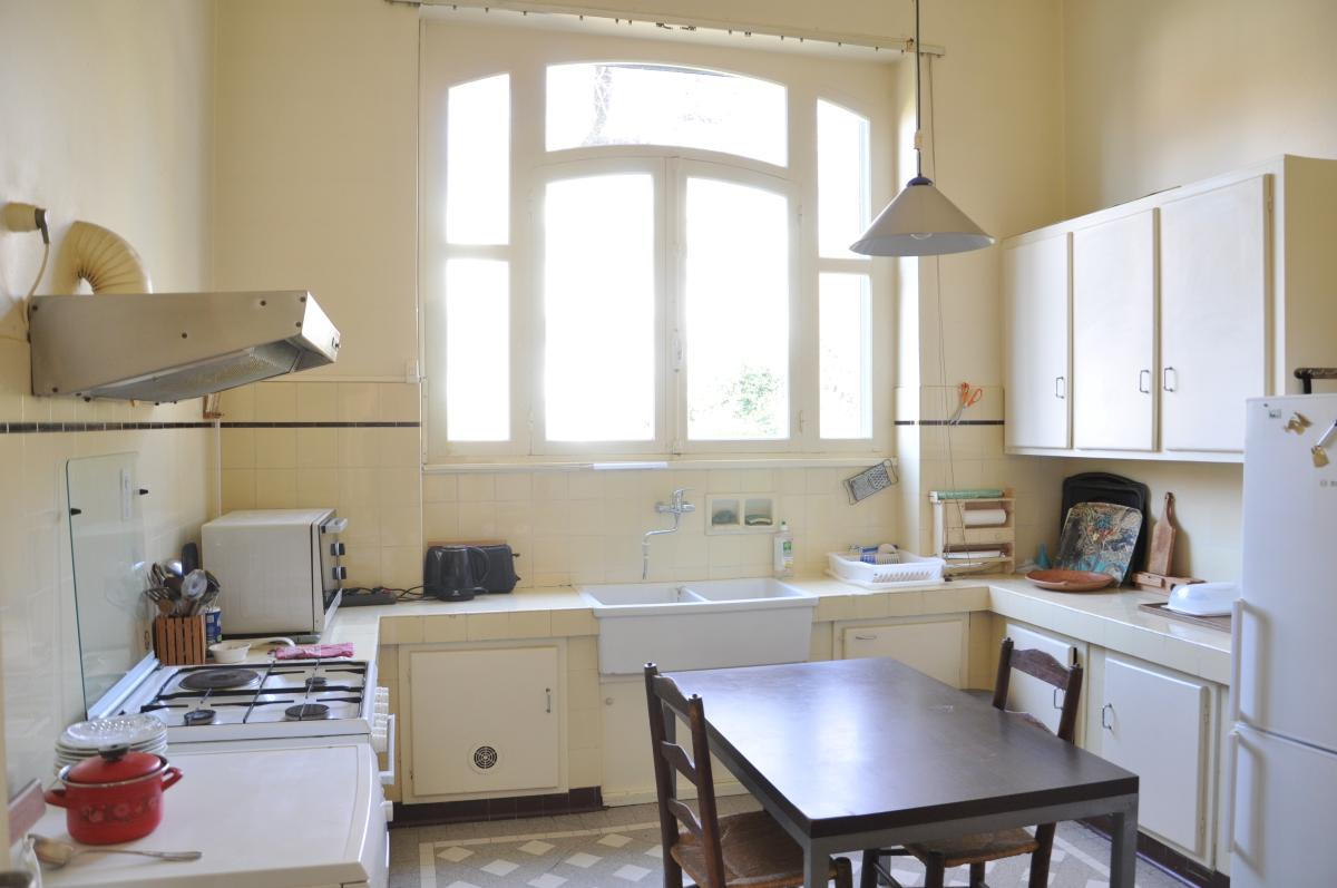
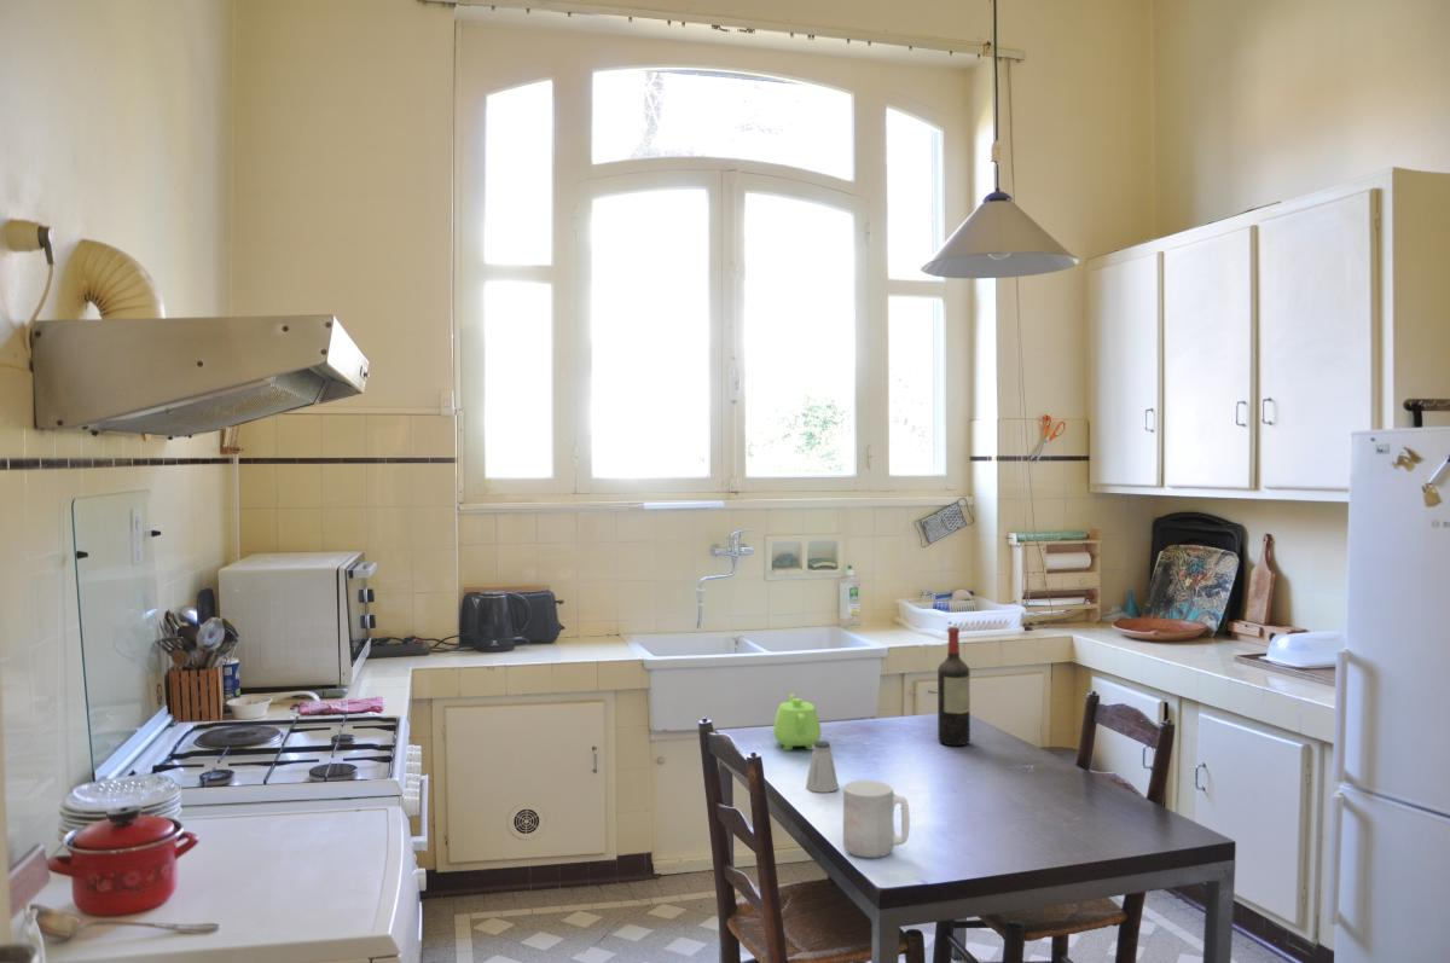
+ saltshaker (822, 765)
+ mug (874, 818)
+ wine bottle (953, 685)
+ teapot (796, 721)
